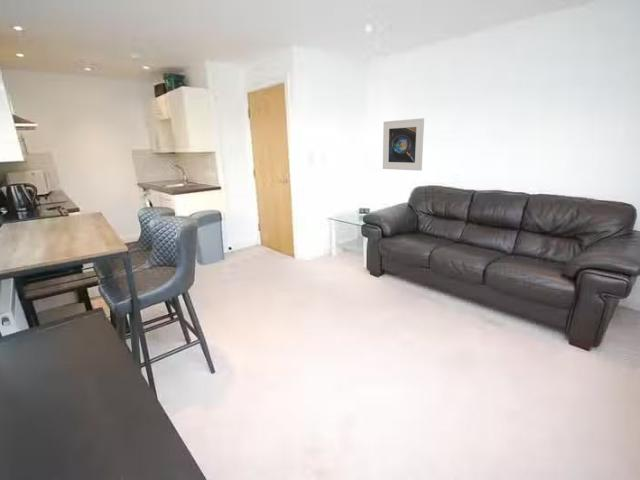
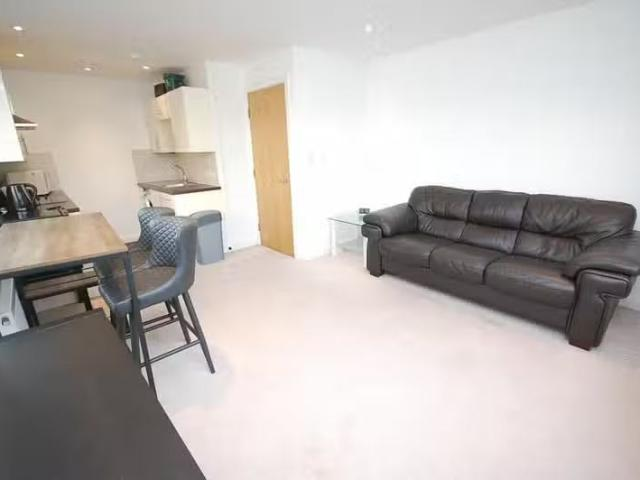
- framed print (402, 145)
